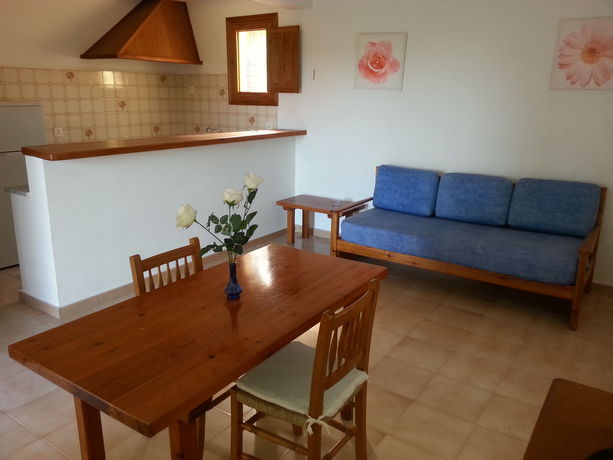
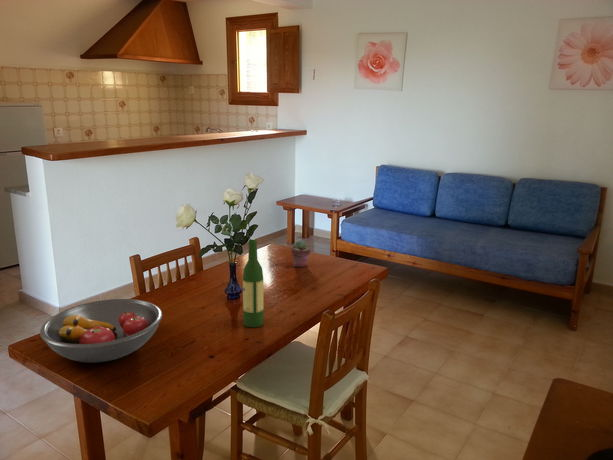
+ wine bottle (253, 282)
+ potted succulent (300, 252)
+ fruit bowl (104, 330)
